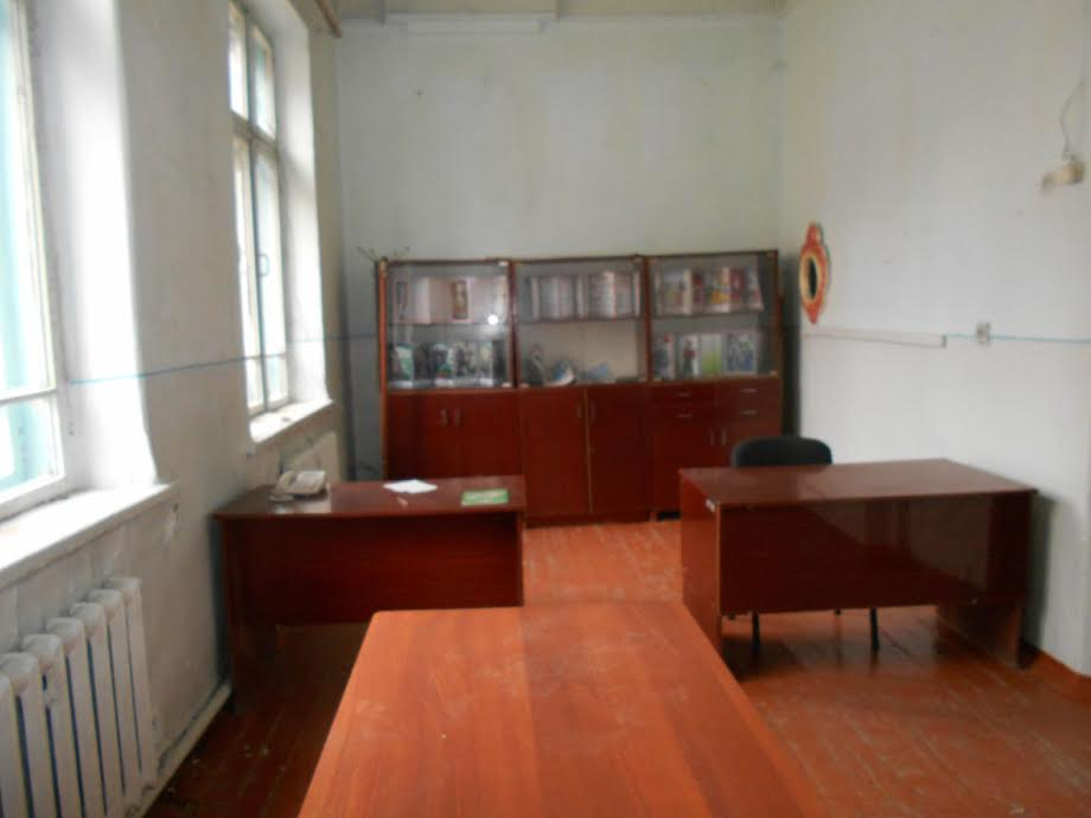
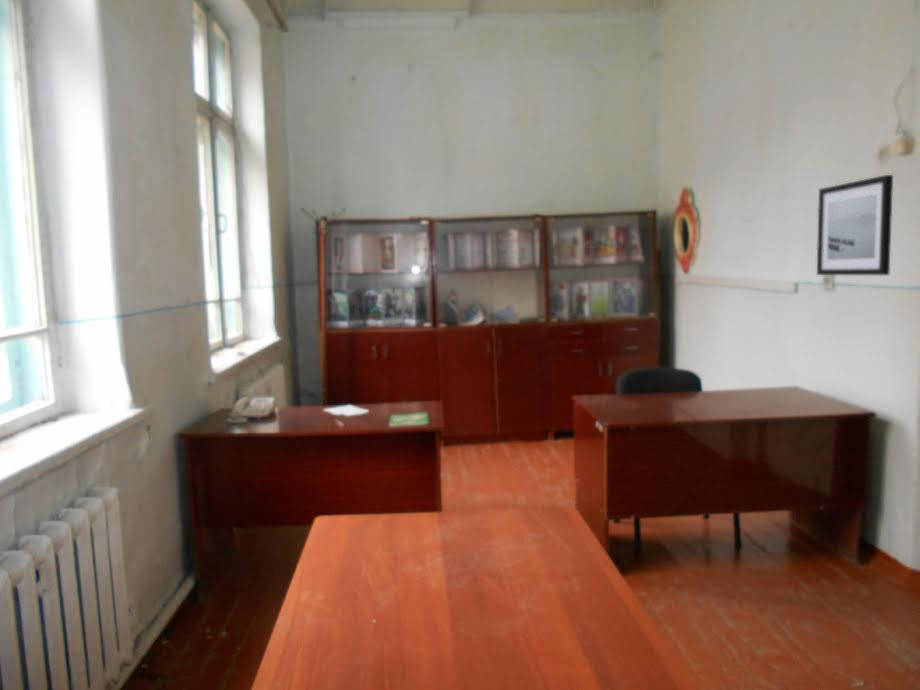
+ wall art (851, 229)
